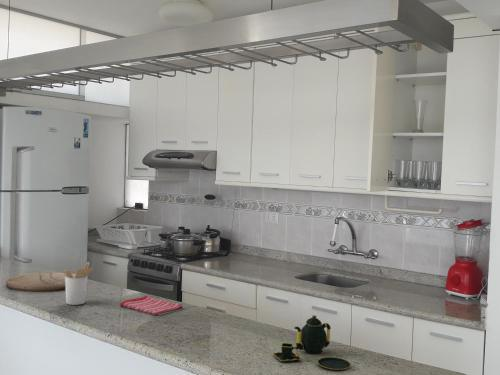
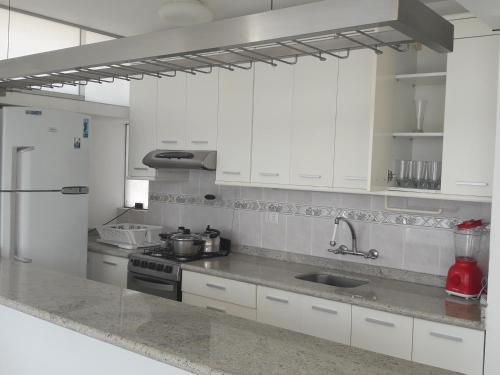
- utensil holder (79, 283)
- teapot (312, 341)
- cutting board (43, 281)
- dish towel (151, 305)
